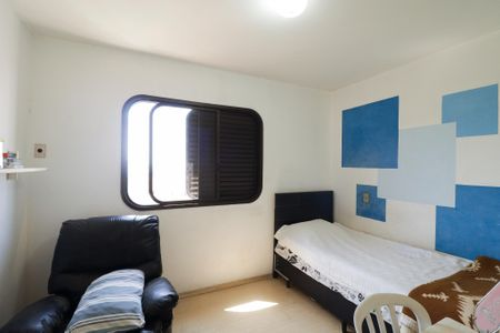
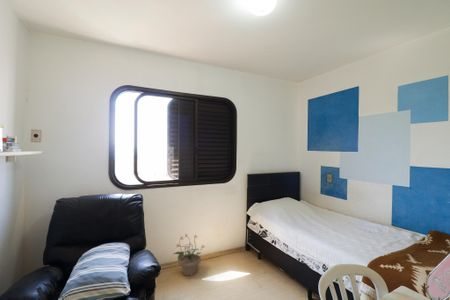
+ potted plant (188, 253)
